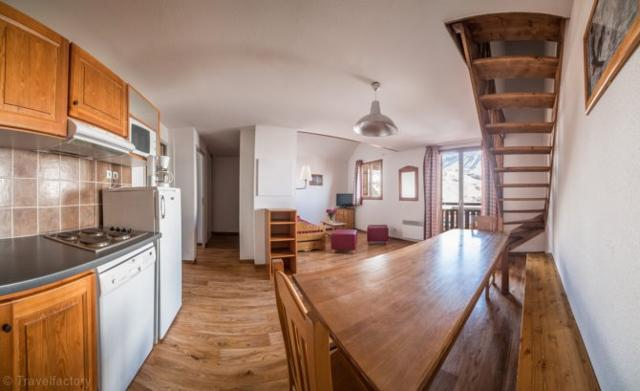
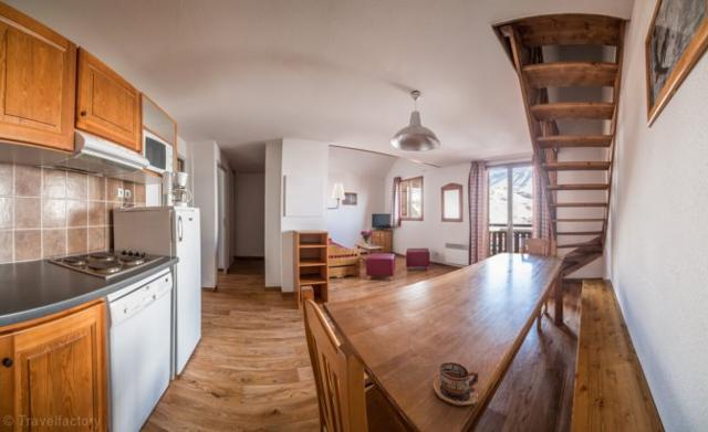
+ cup (456, 381)
